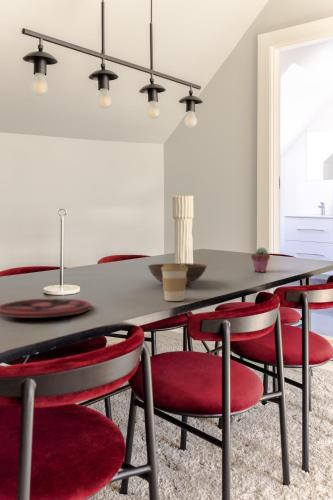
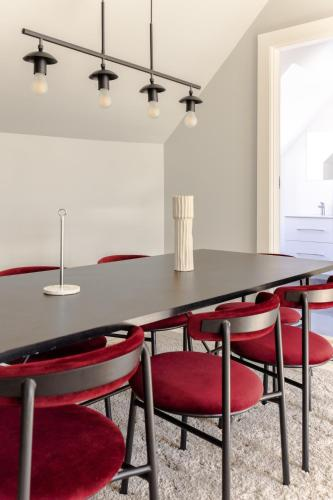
- coffee cup (174, 281)
- bowl (186, 274)
- potted succulent (260, 259)
- plate (44, 306)
